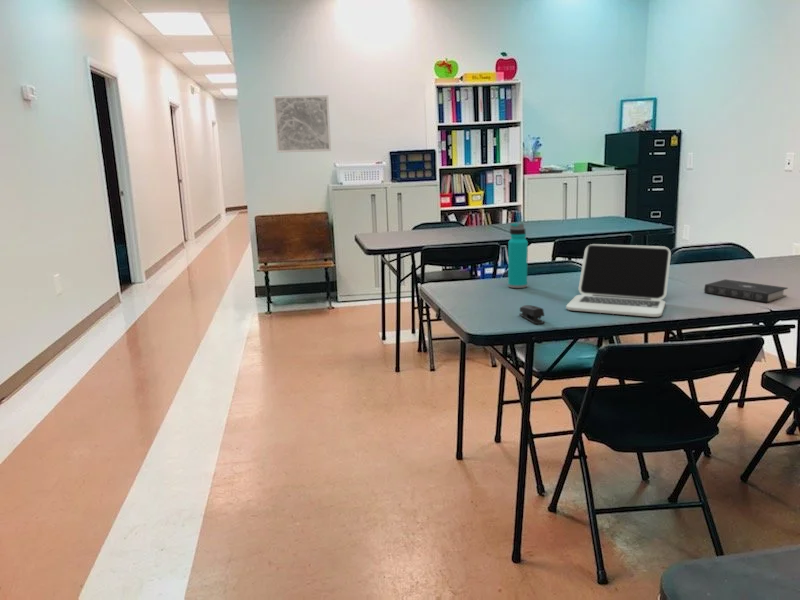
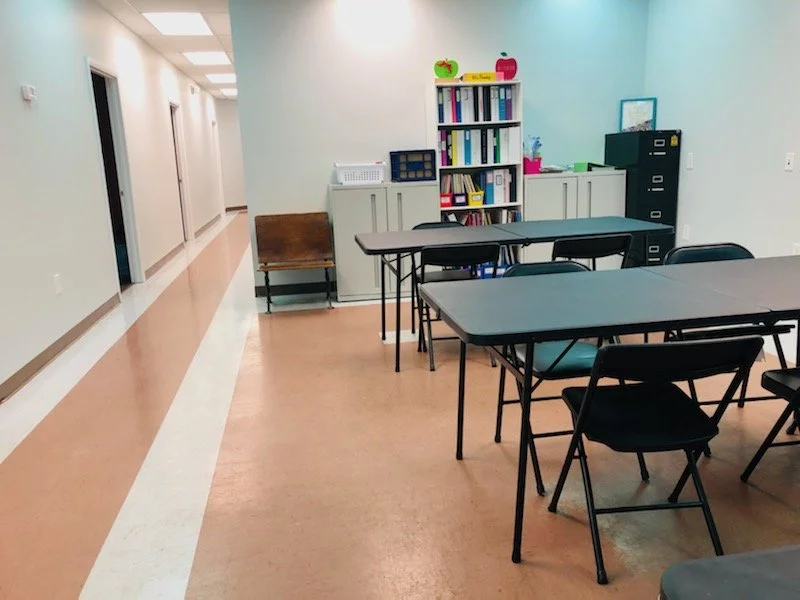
- laptop (619, 277)
- book (745, 290)
- stapler (531, 311)
- wall art (302, 124)
- water bottle (517, 255)
